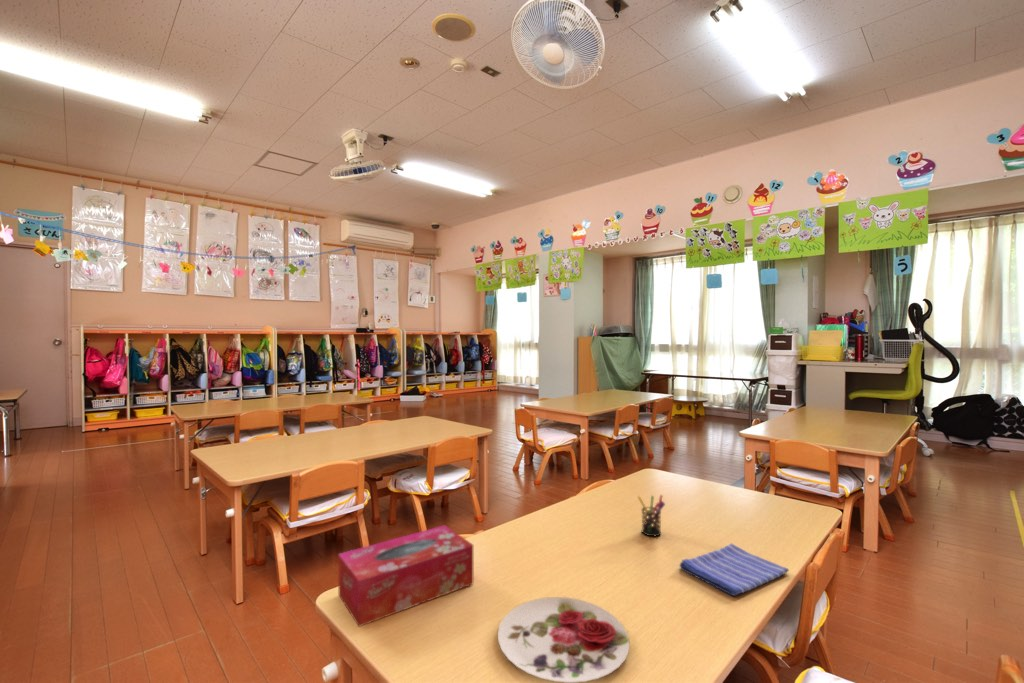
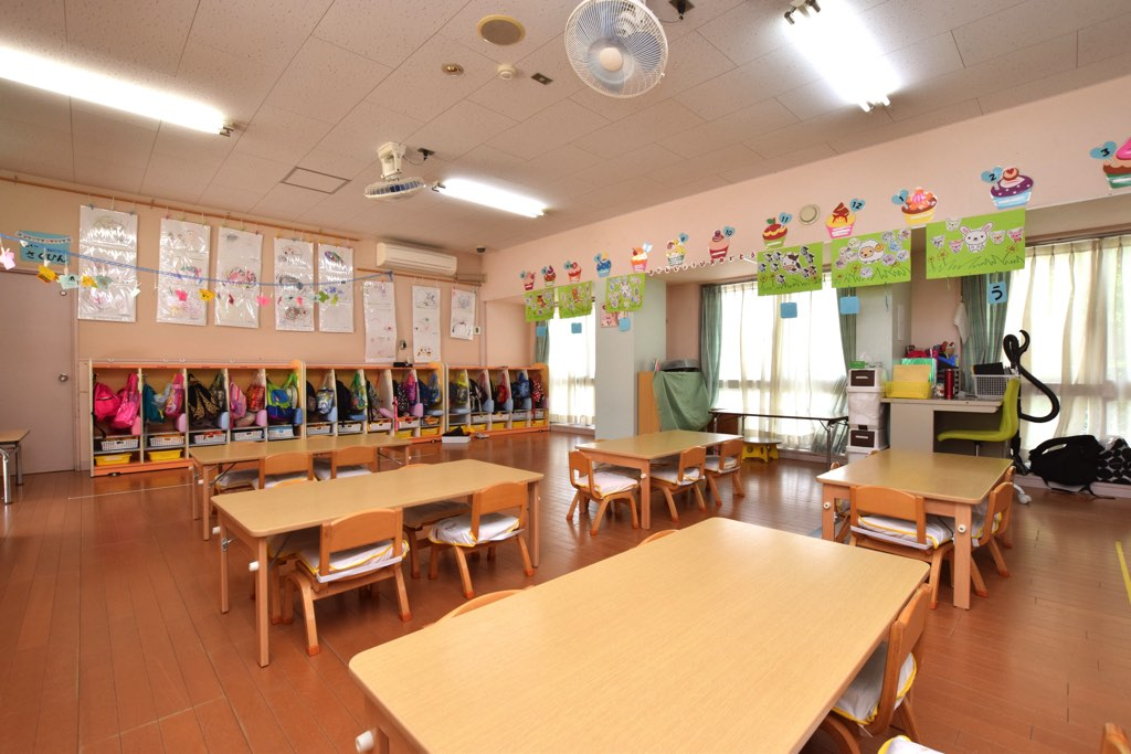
- pen holder (652, 512)
- plate (562, 633)
- dish towel (732, 566)
- tissue box (407, 569)
